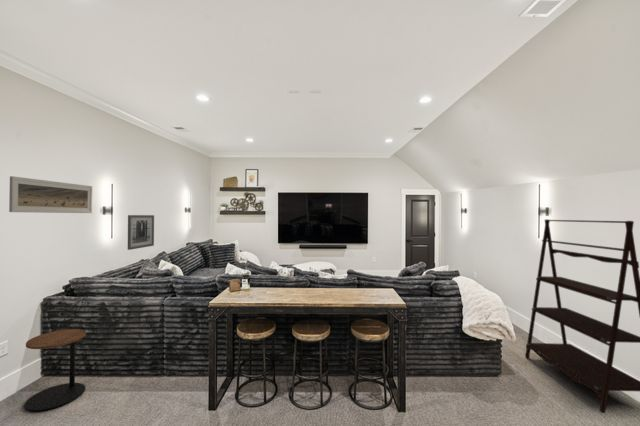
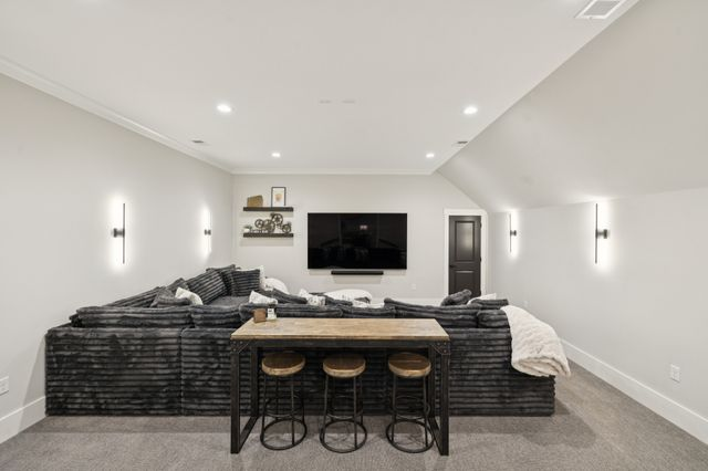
- shelving unit (584, 294)
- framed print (56, 197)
- wall art (141, 231)
- side table (70, 366)
